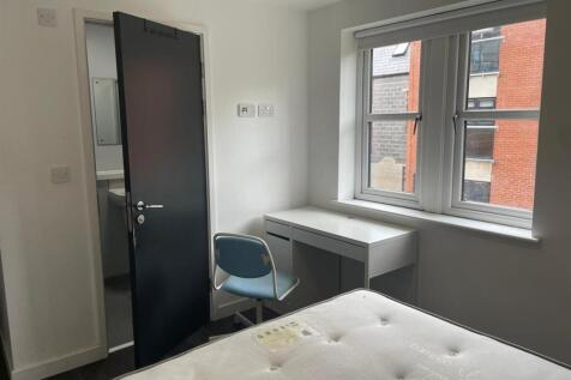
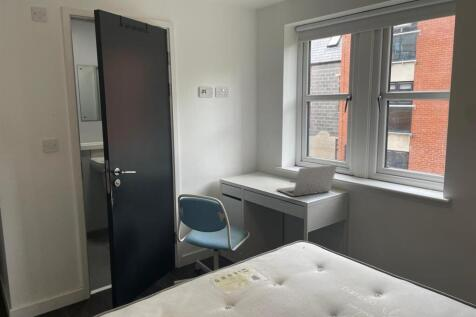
+ laptop (305, 177)
